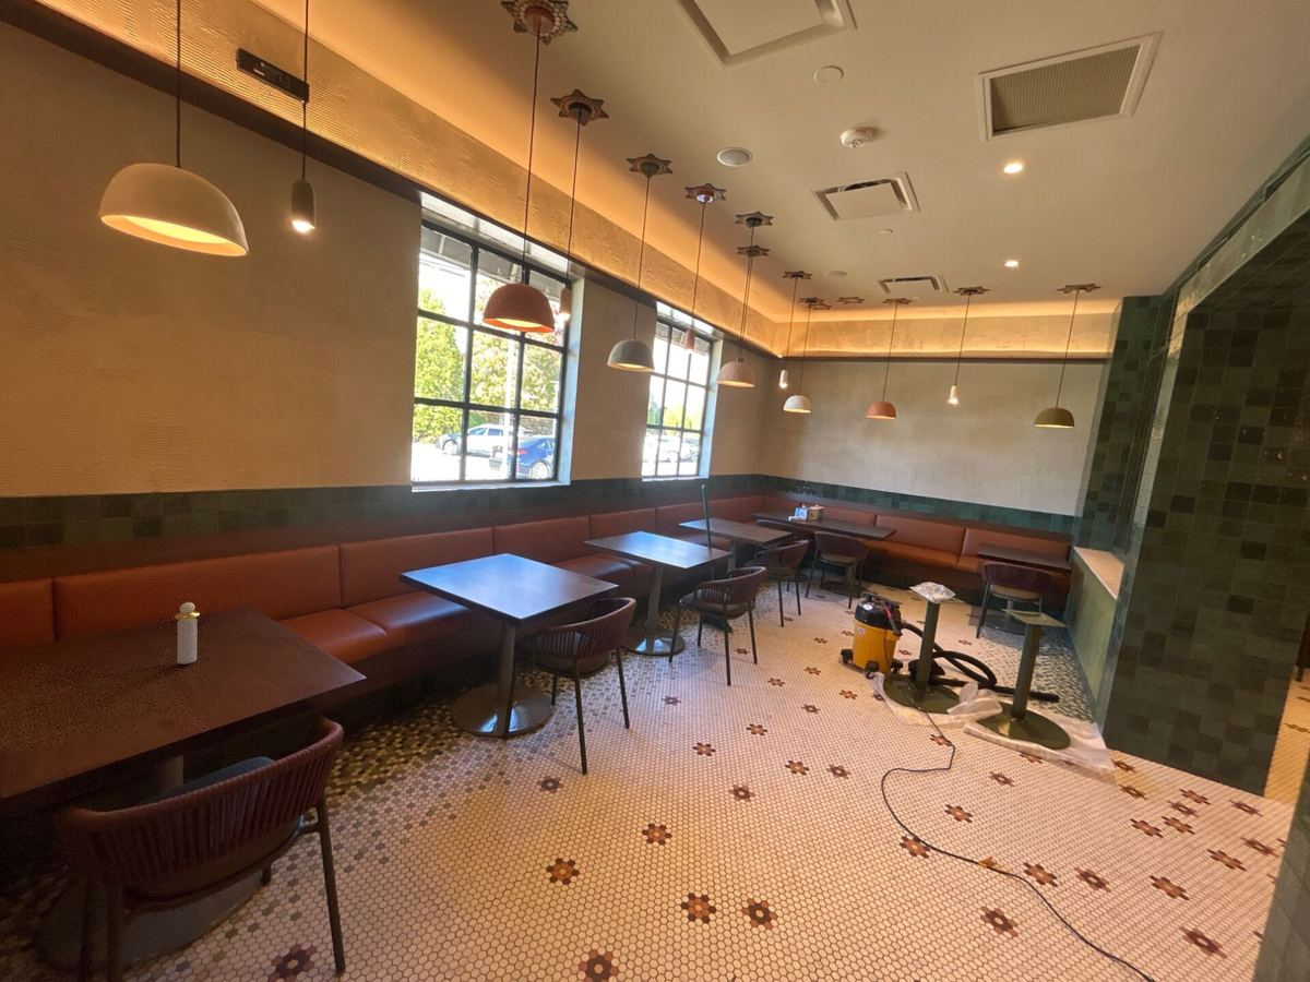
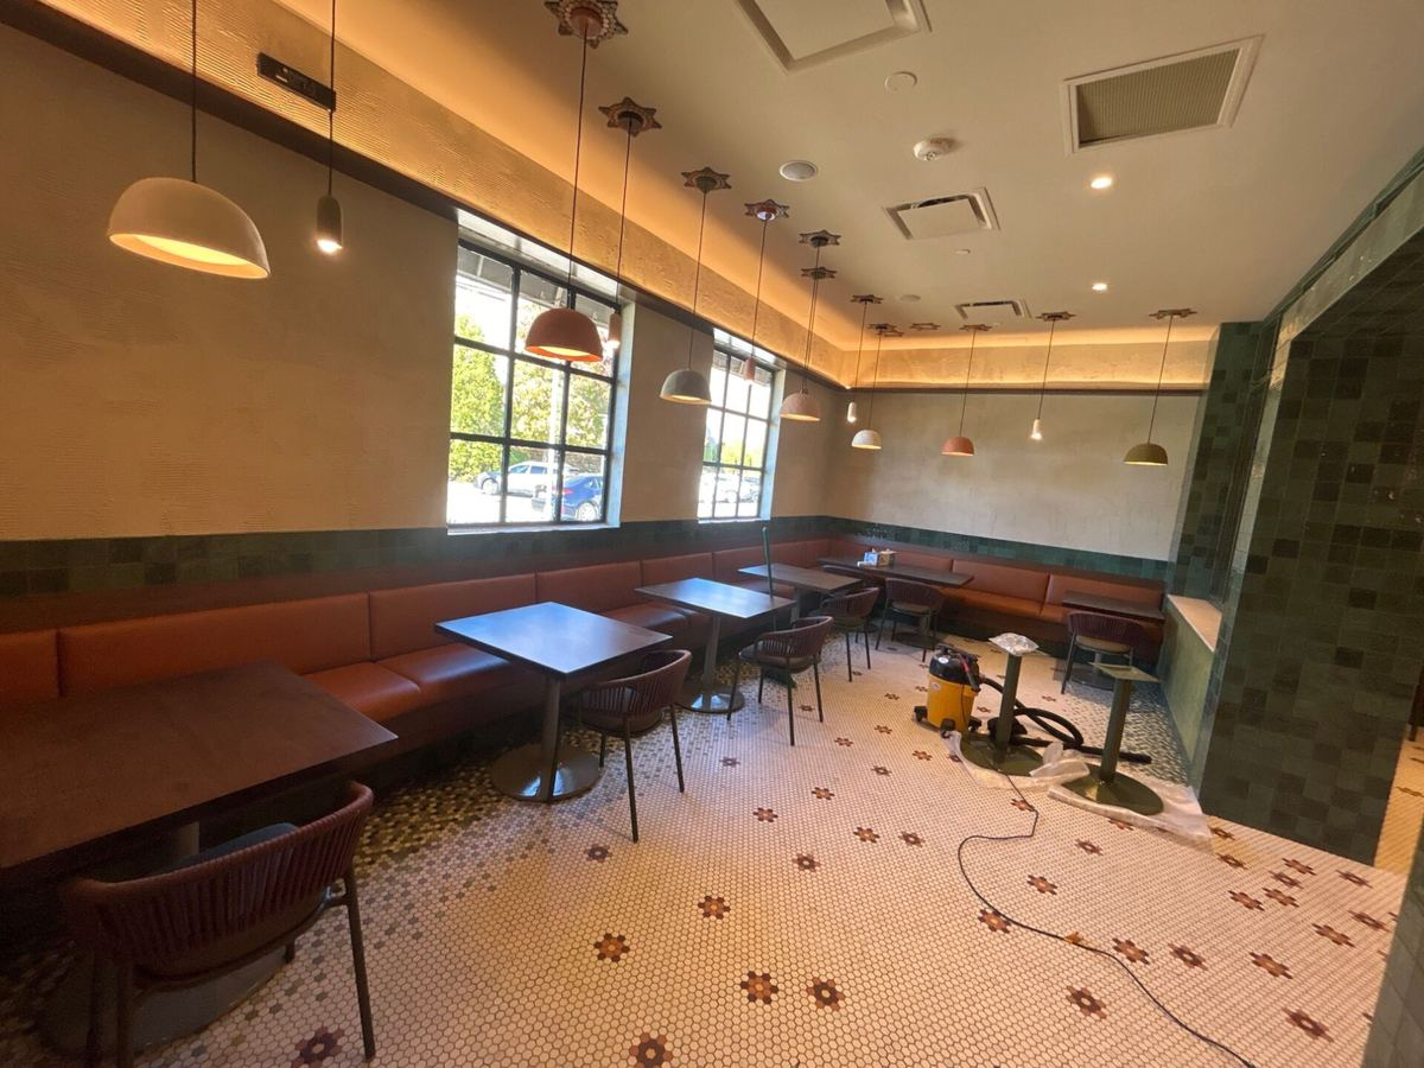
- perfume bottle (187, 633)
